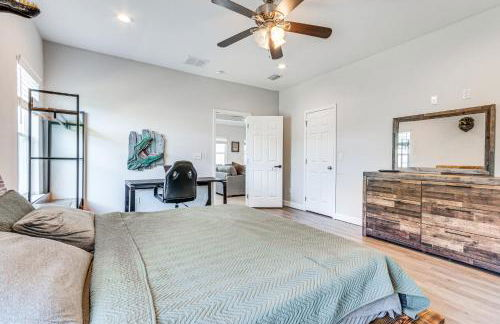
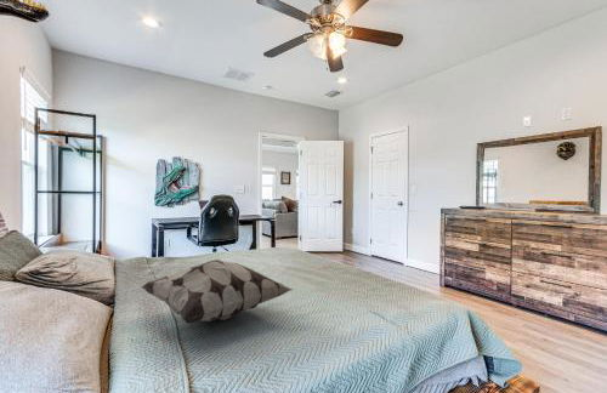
+ decorative pillow (216, 287)
